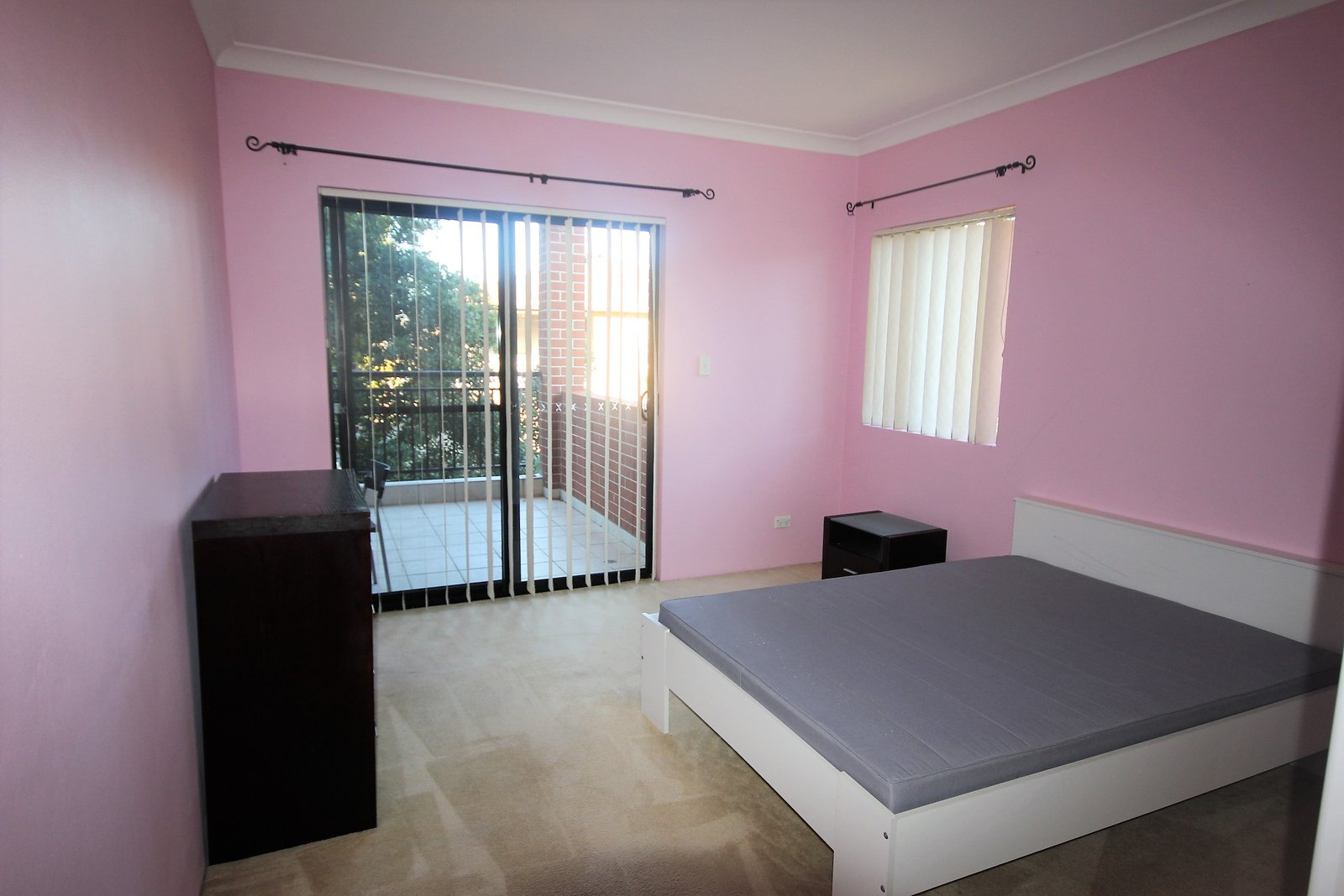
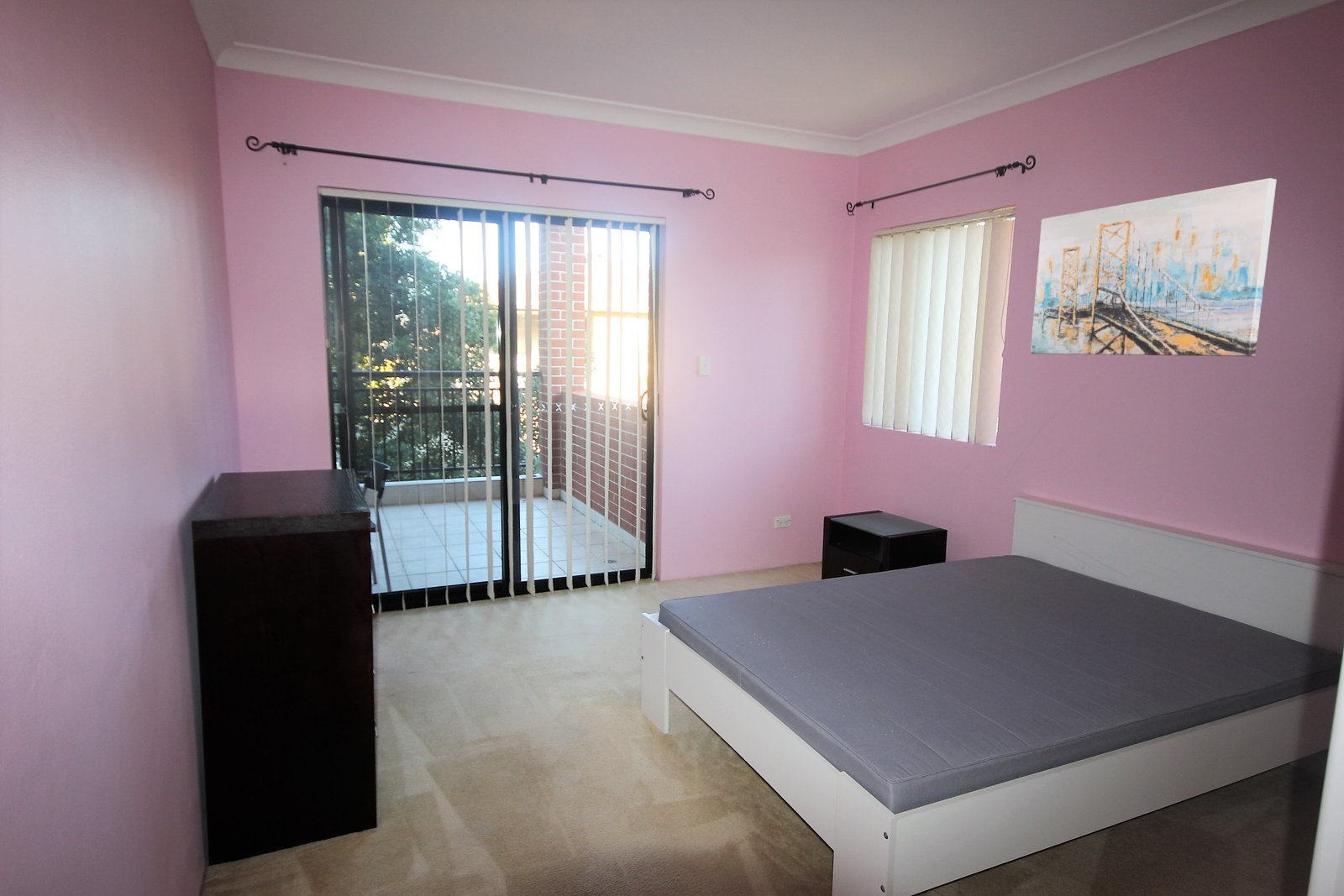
+ wall art (1135, 279)
